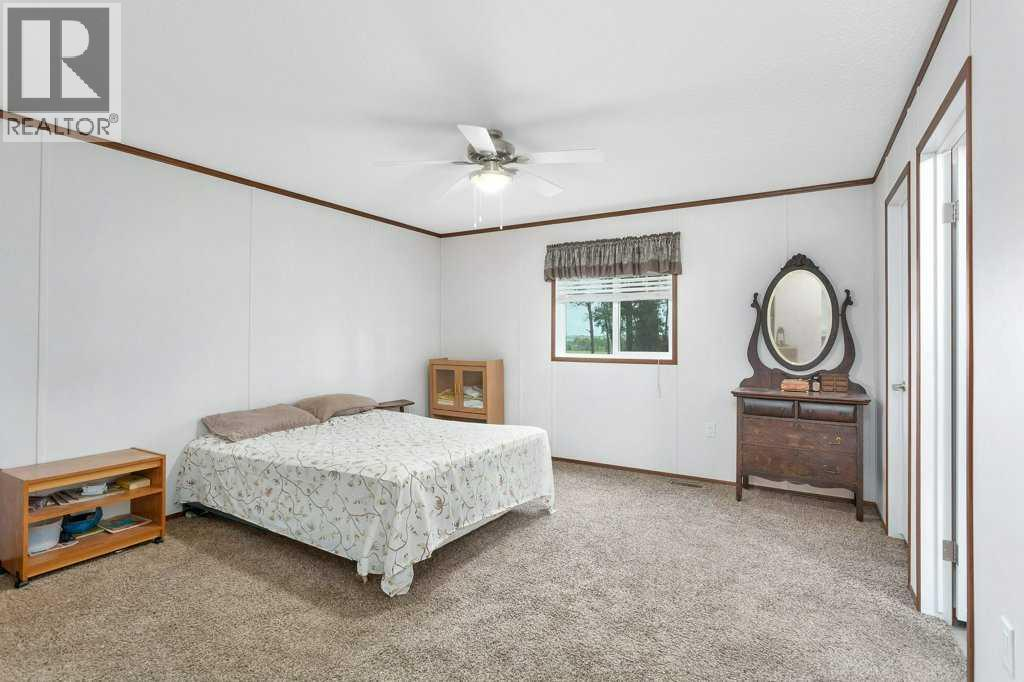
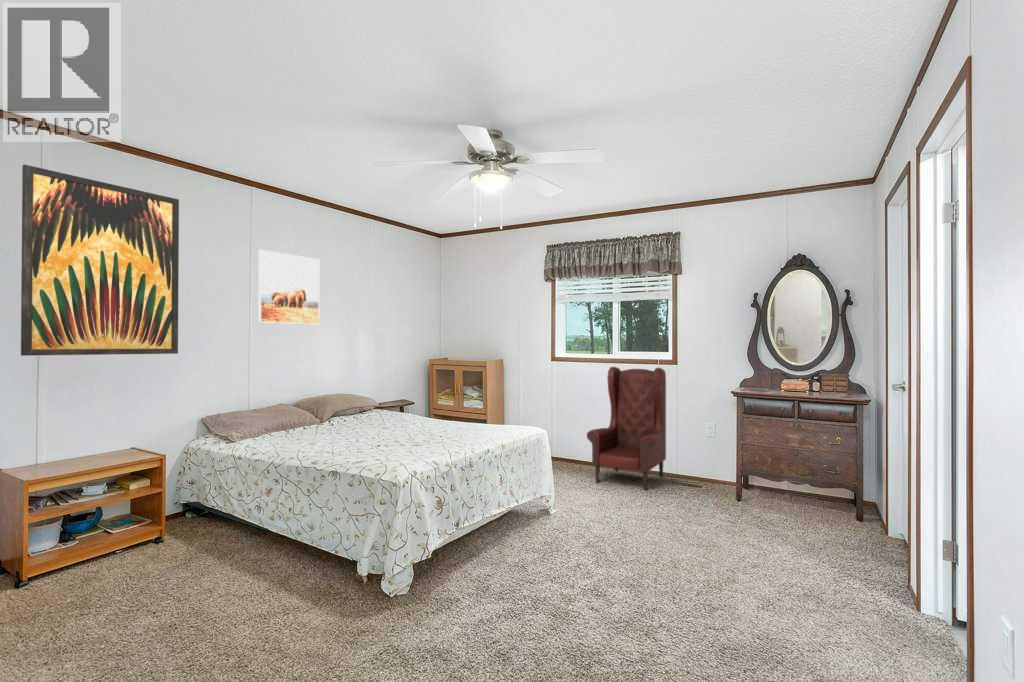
+ armchair (629, 423)
+ wall art (108, 269)
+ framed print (290, 289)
